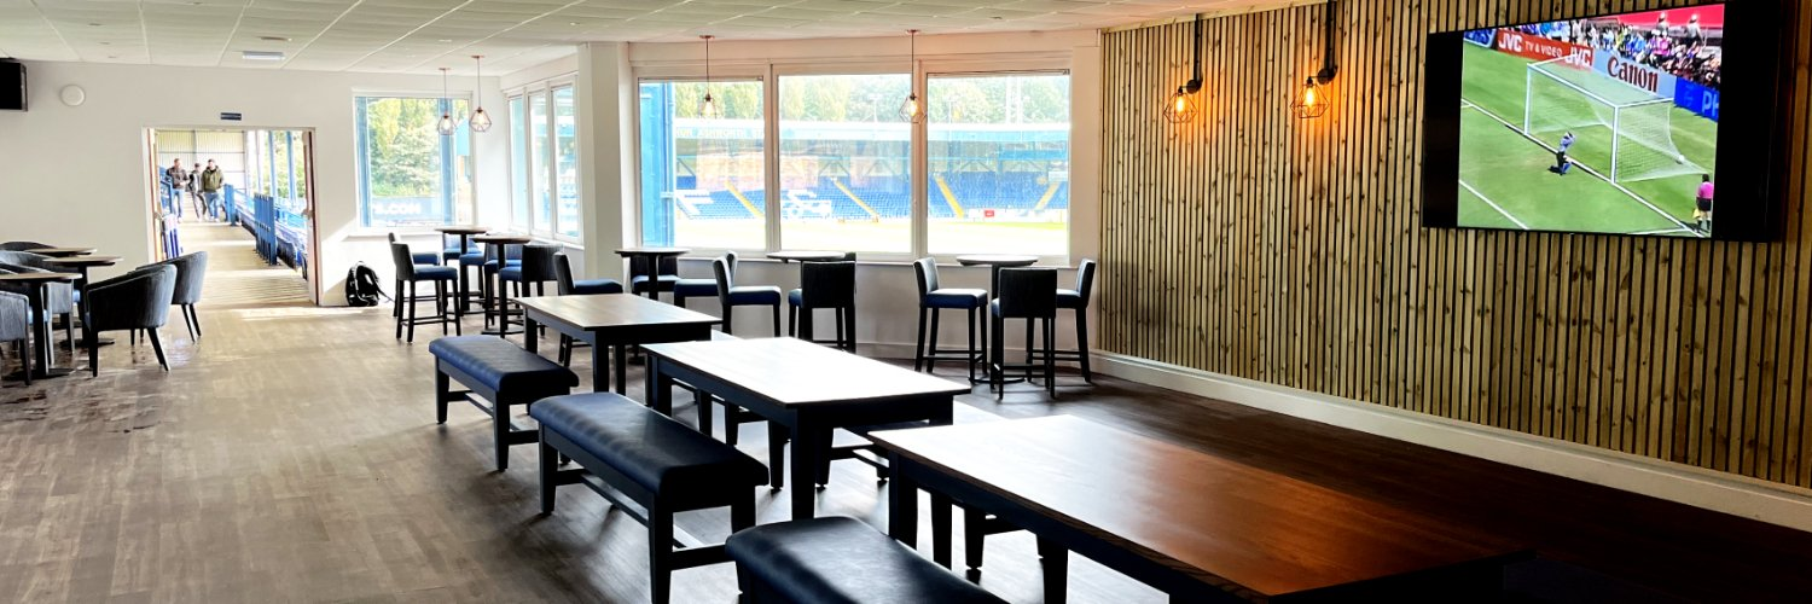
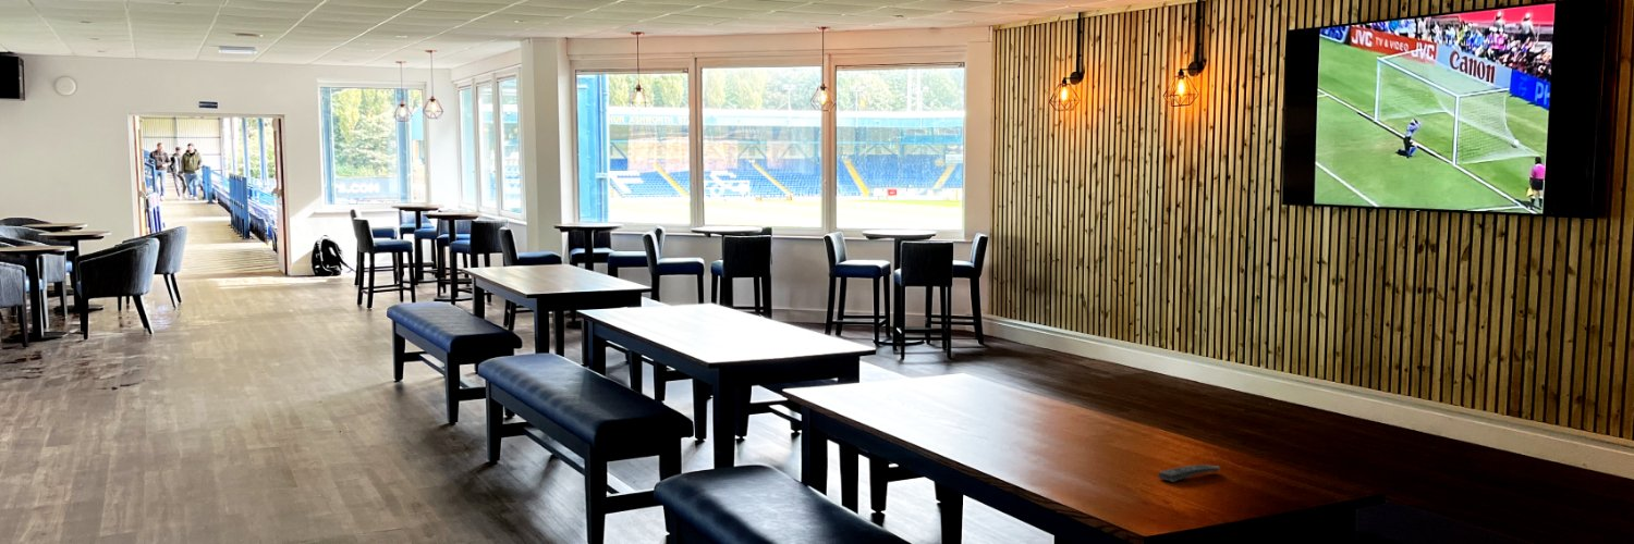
+ remote control (1191, 471)
